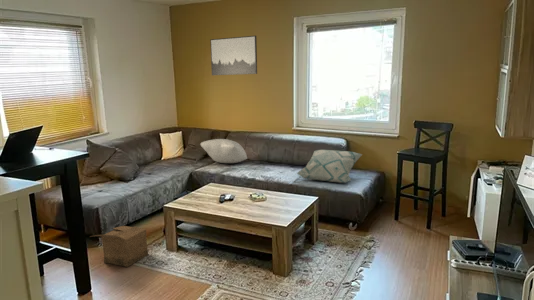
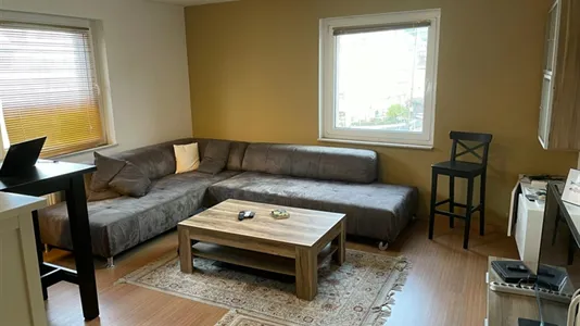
- pillow (225, 151)
- cardboard box (120, 244)
- wall art (233, 56)
- decorative pillow (330, 165)
